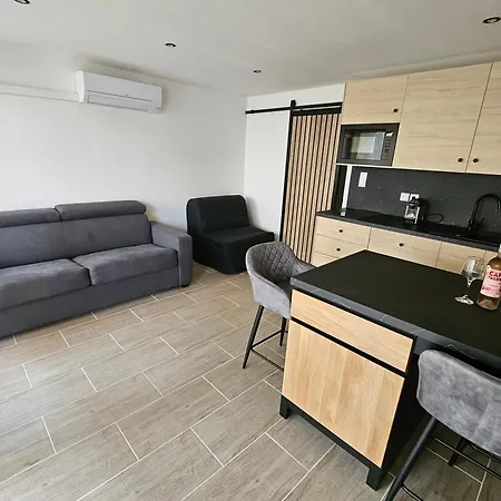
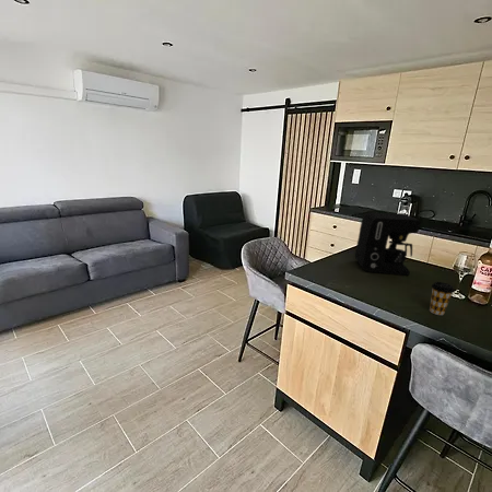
+ coffee maker (389, 242)
+ coffee cup (440, 298)
